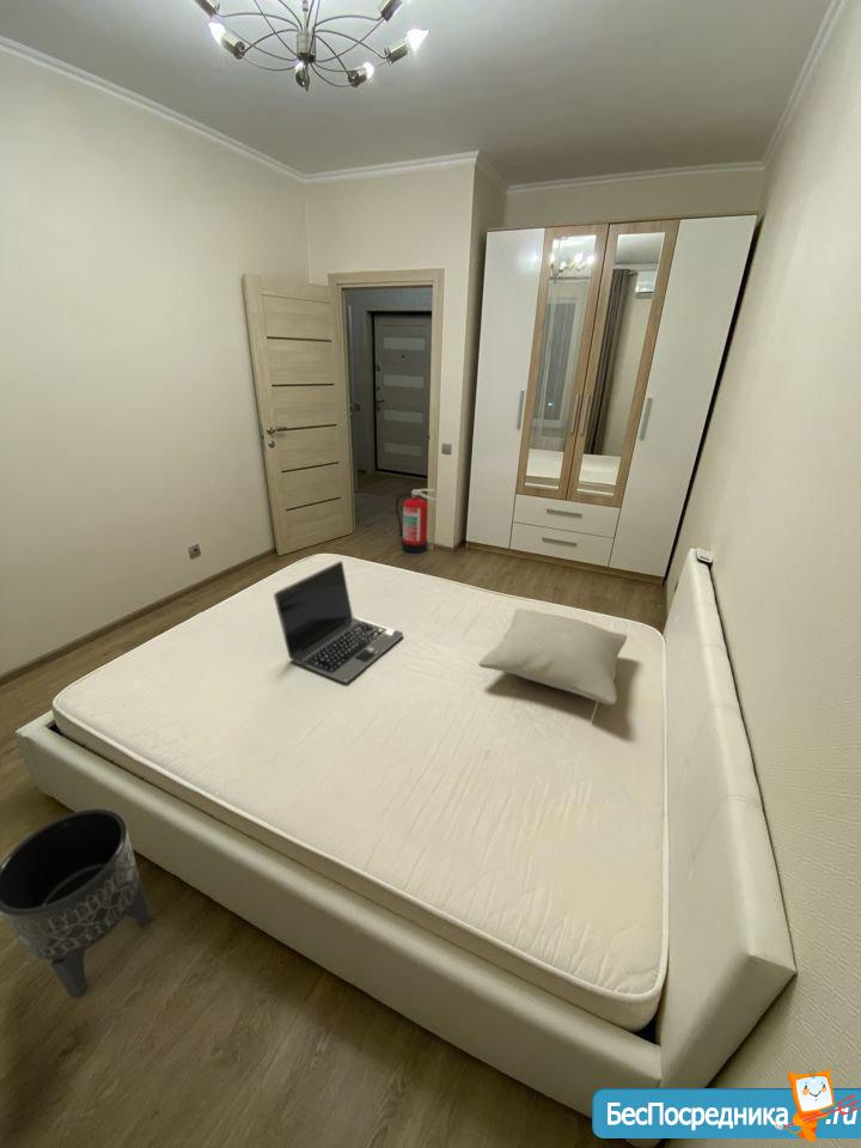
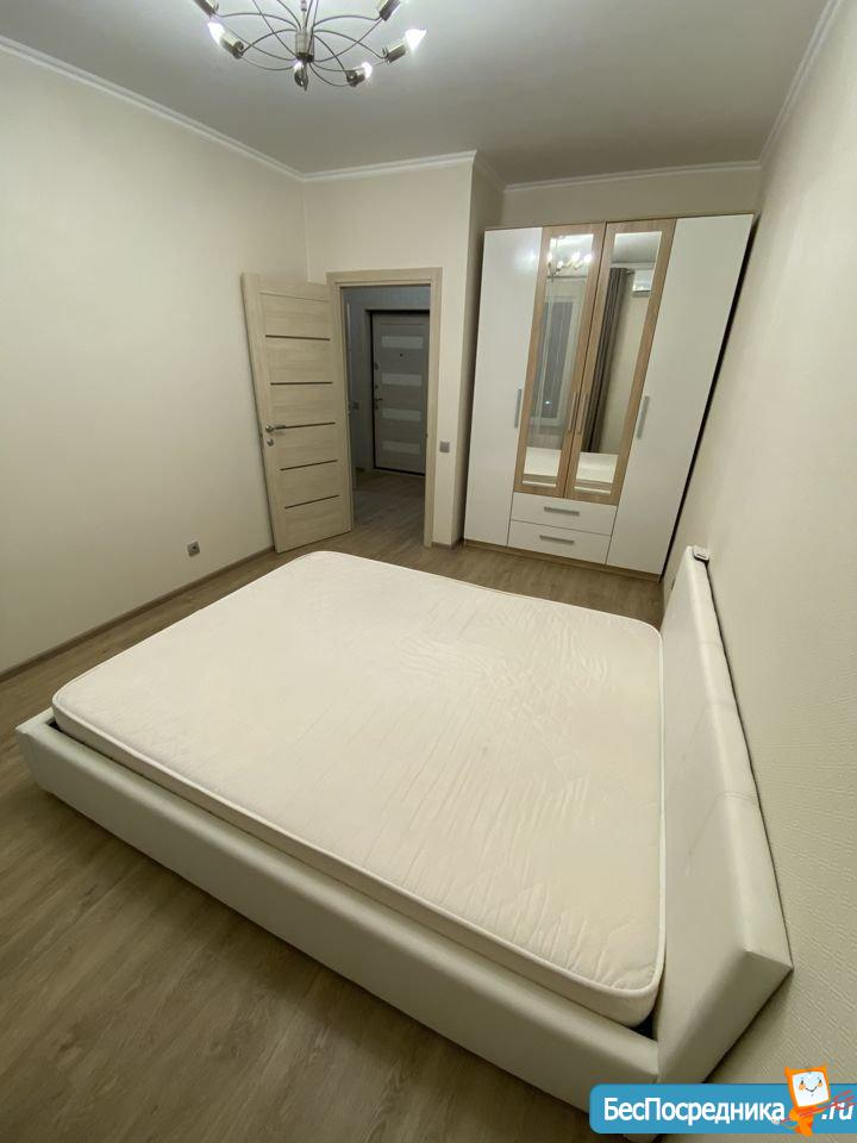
- planter (83, 902)
- laptop (343, 616)
- fire extinguisher (415, 518)
- pillow (557, 649)
